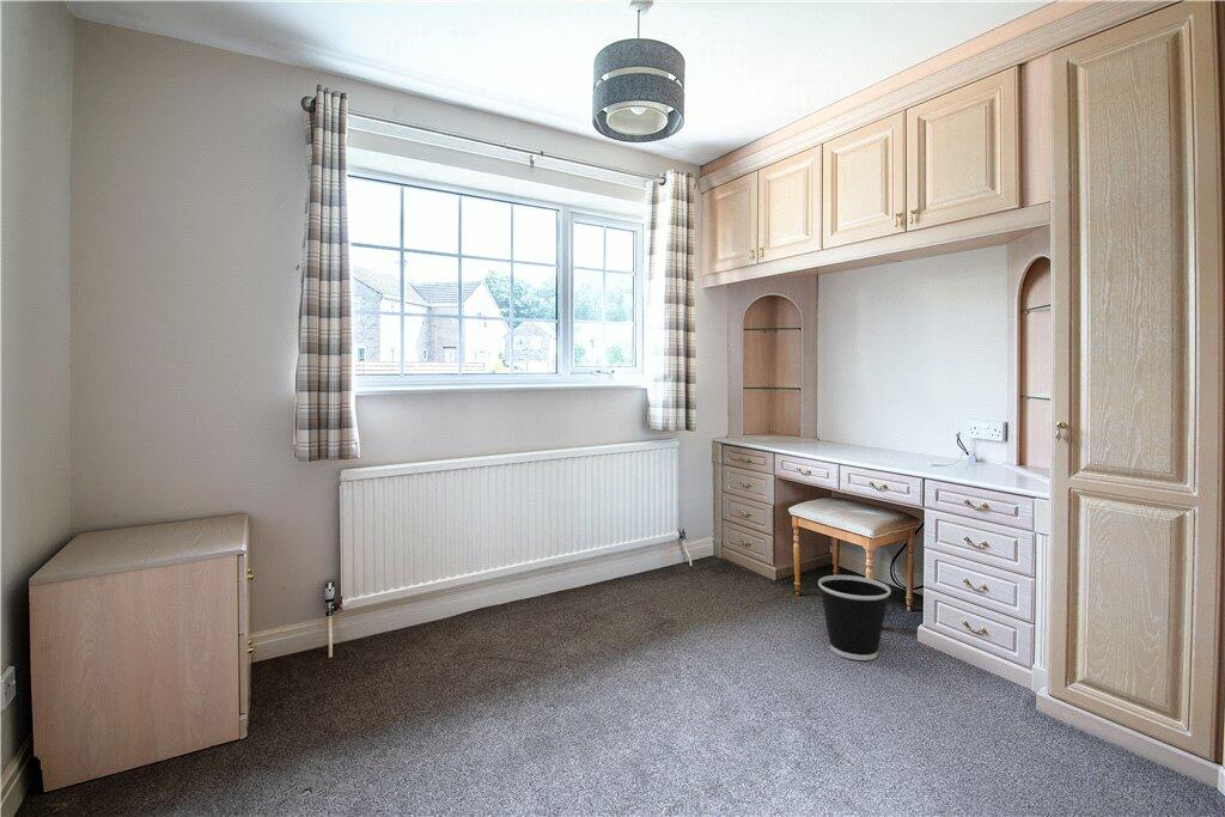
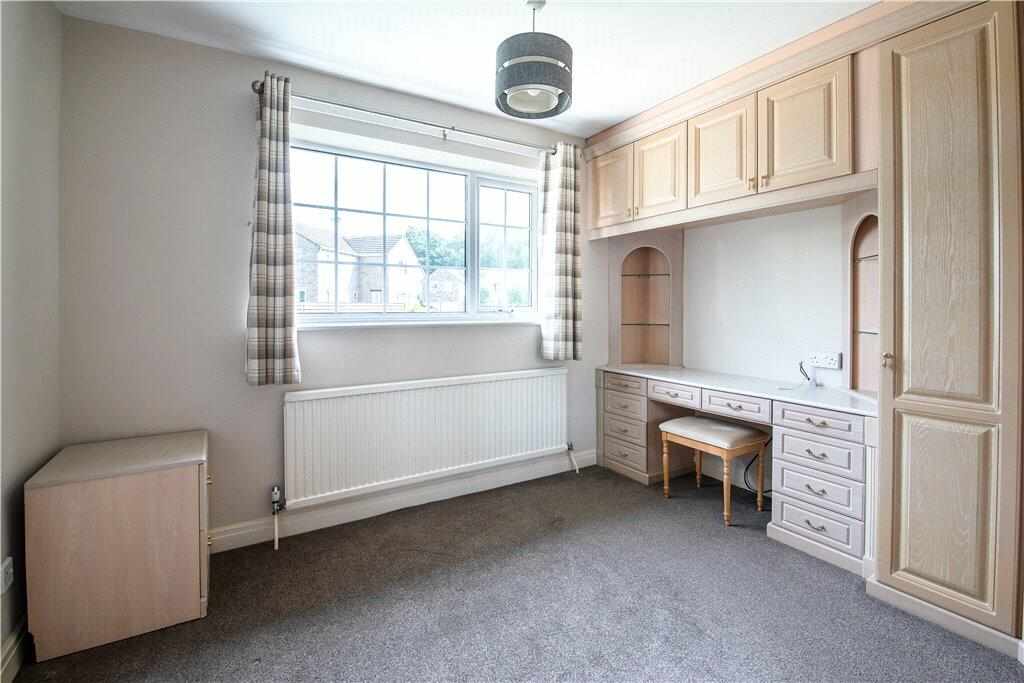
- wastebasket (853, 617)
